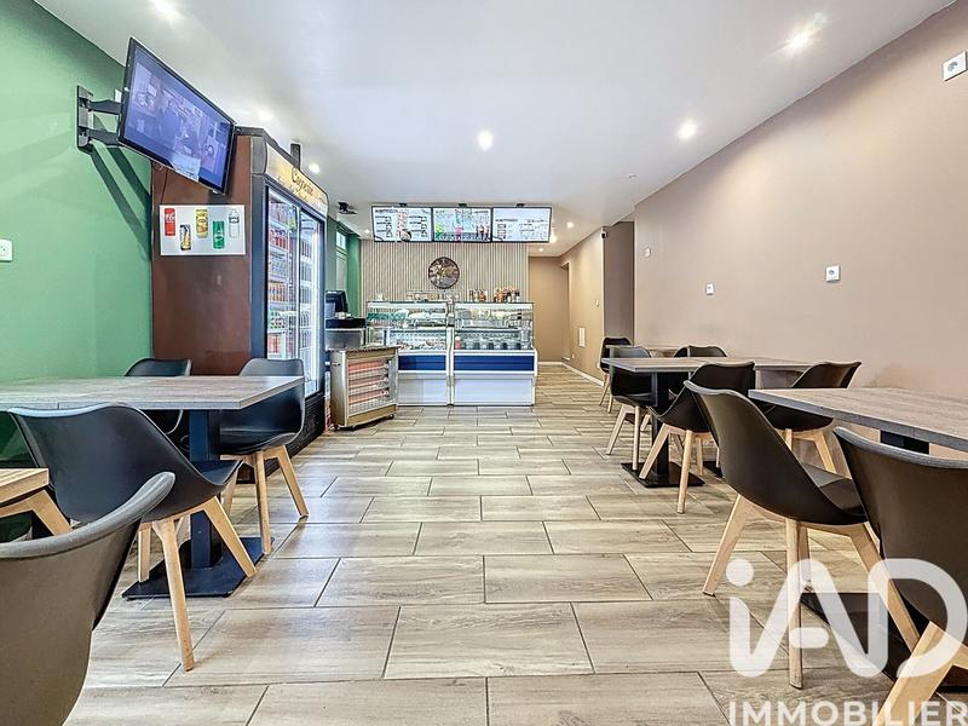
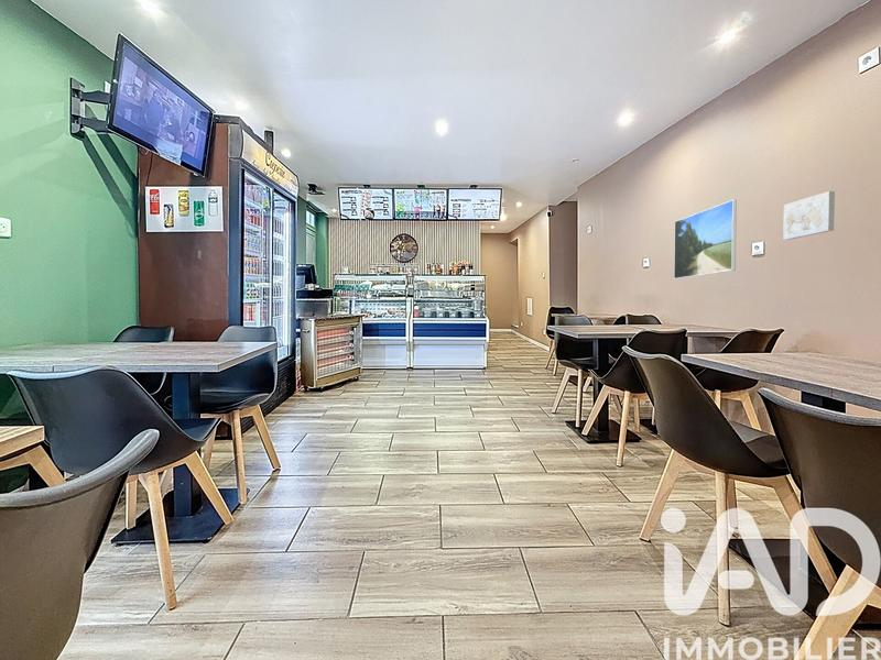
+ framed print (701, 243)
+ wall art (807, 217)
